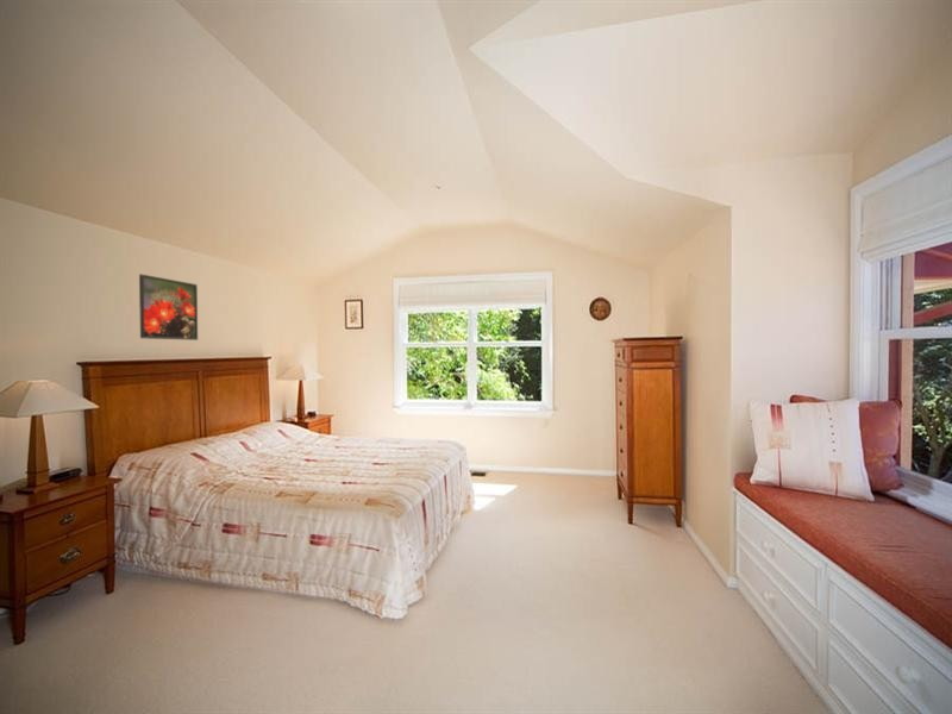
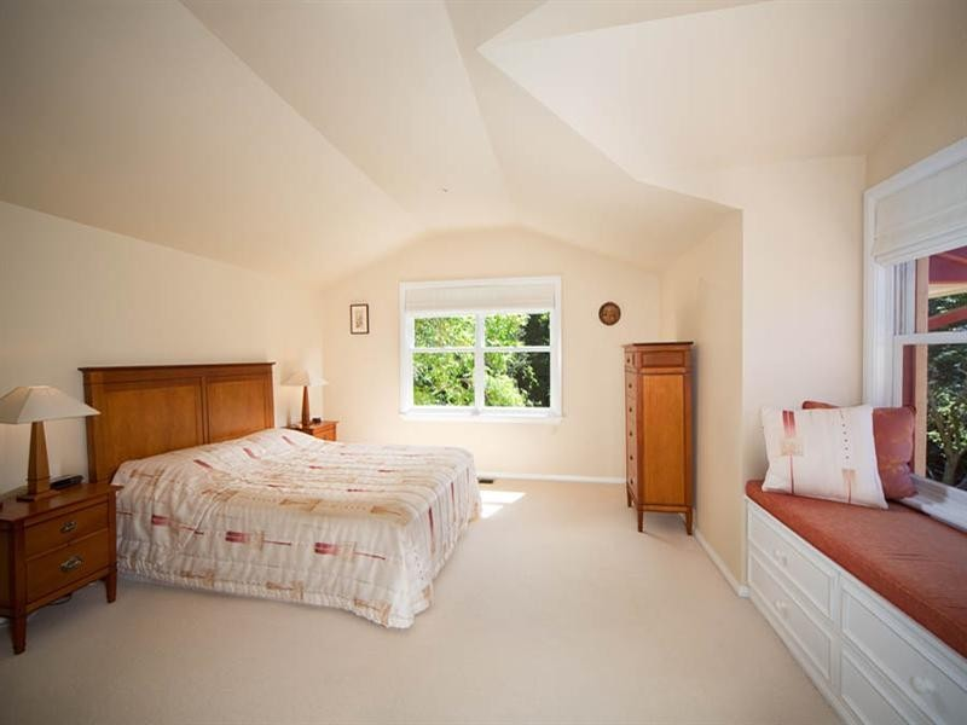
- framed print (170, 309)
